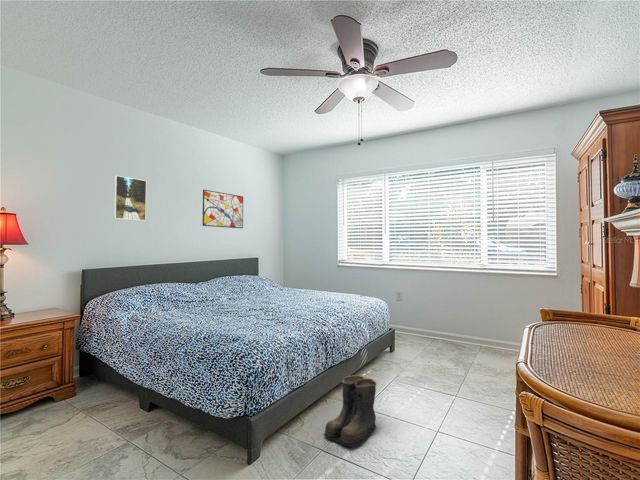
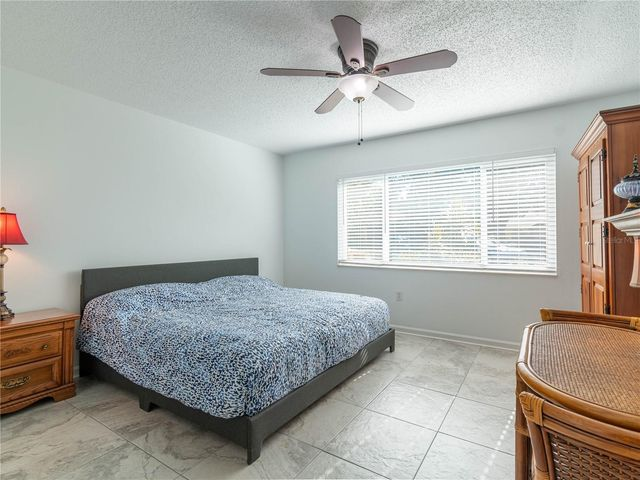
- boots (351, 407)
- wall art (224, 210)
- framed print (130, 198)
